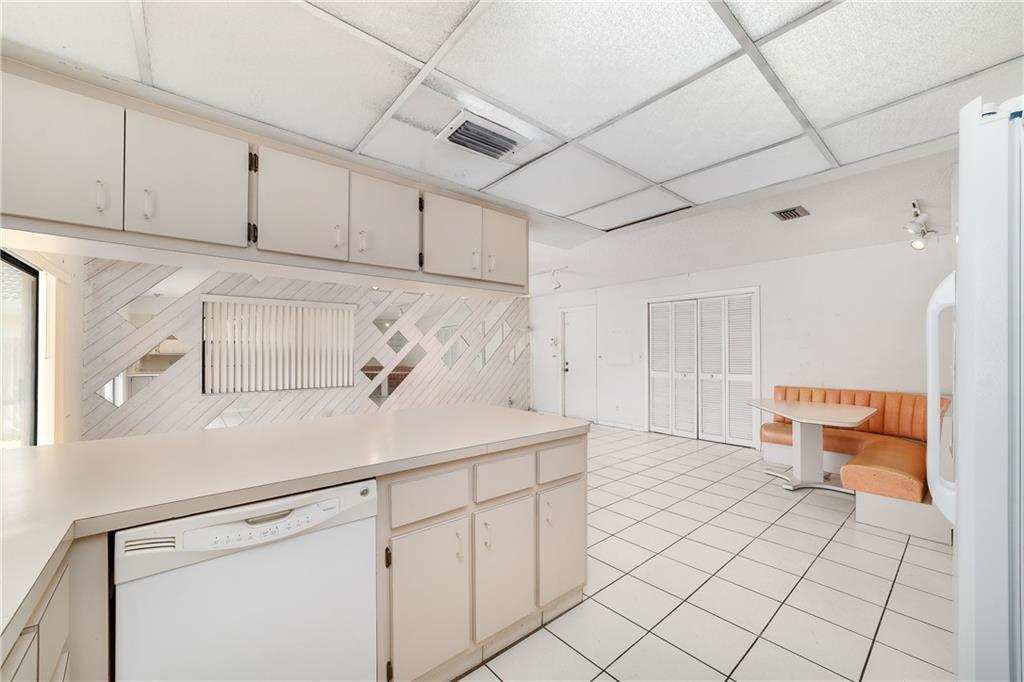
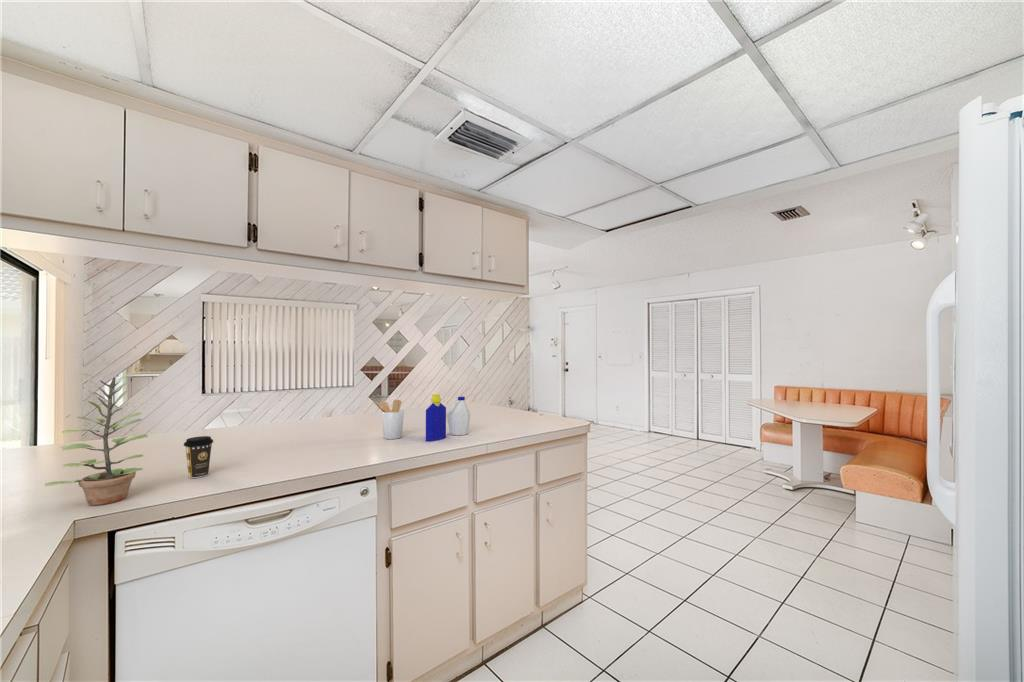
+ bottle (447, 414)
+ coffee cup (198, 456)
+ plant (100, 436)
+ utensil holder (387, 418)
